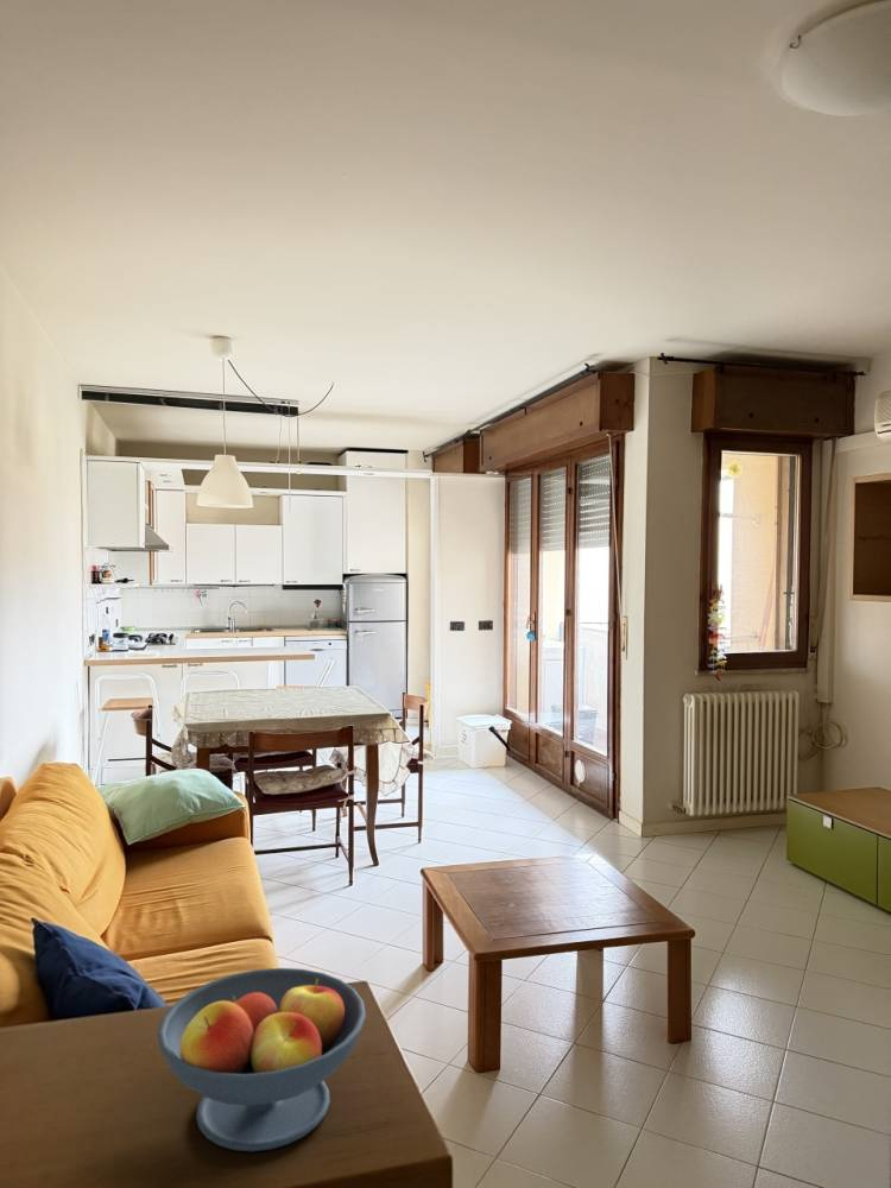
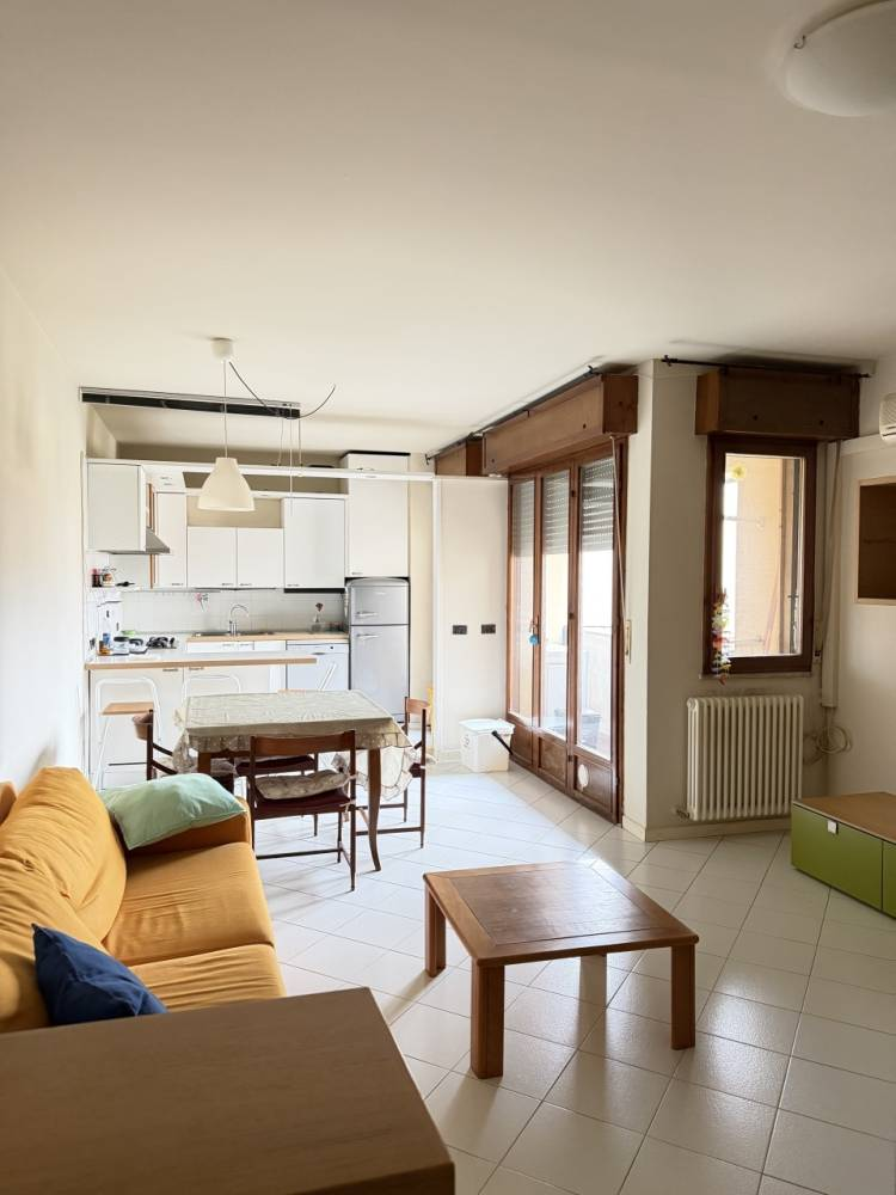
- fruit bowl (264, 1044)
